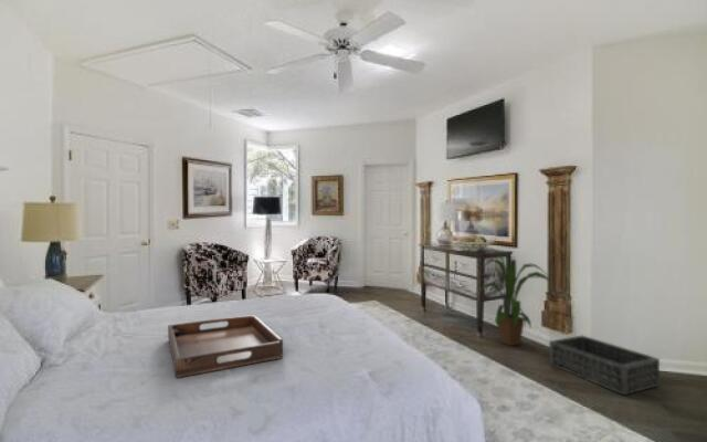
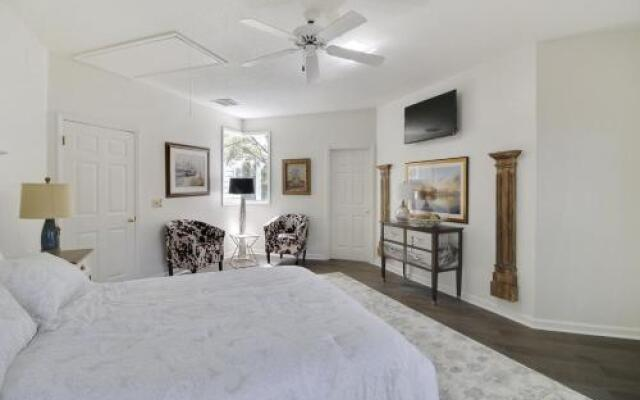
- serving tray (222, 339)
- basket (600, 361)
- house plant (515, 297)
